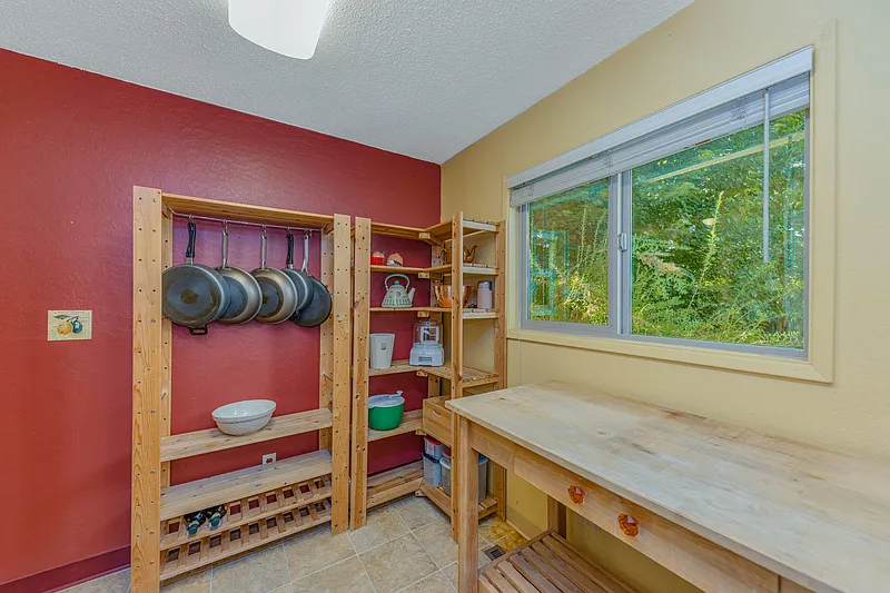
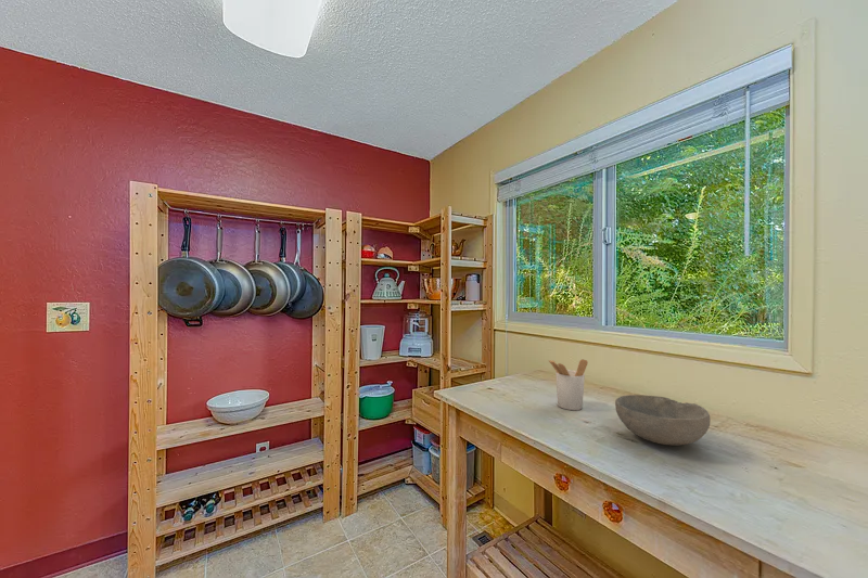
+ utensil holder (565, 382)
+ bowl (659, 421)
